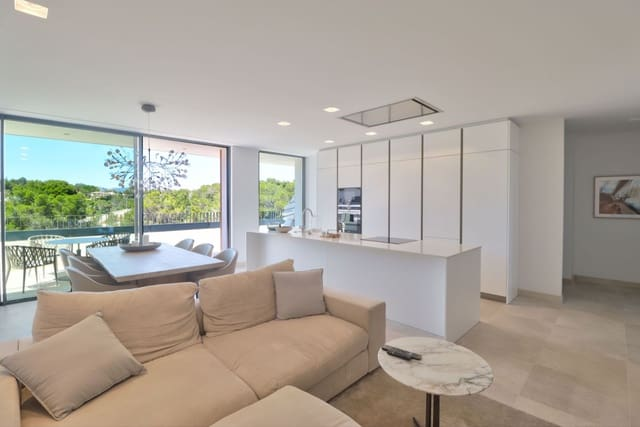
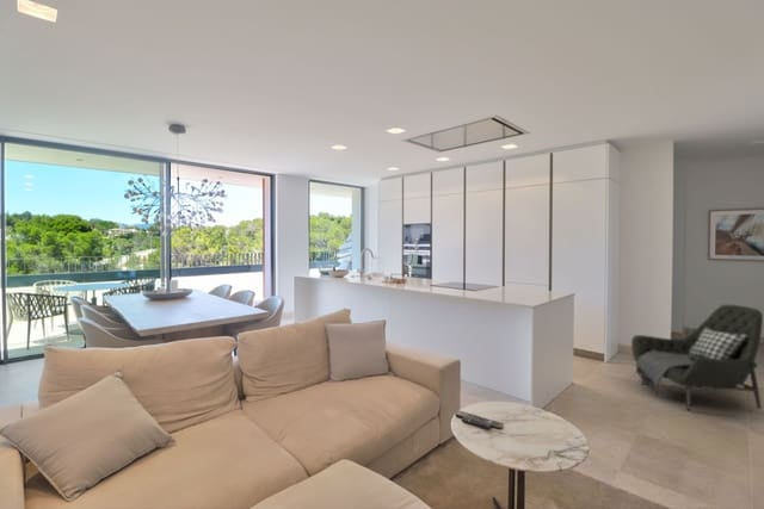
+ armchair (694, 350)
